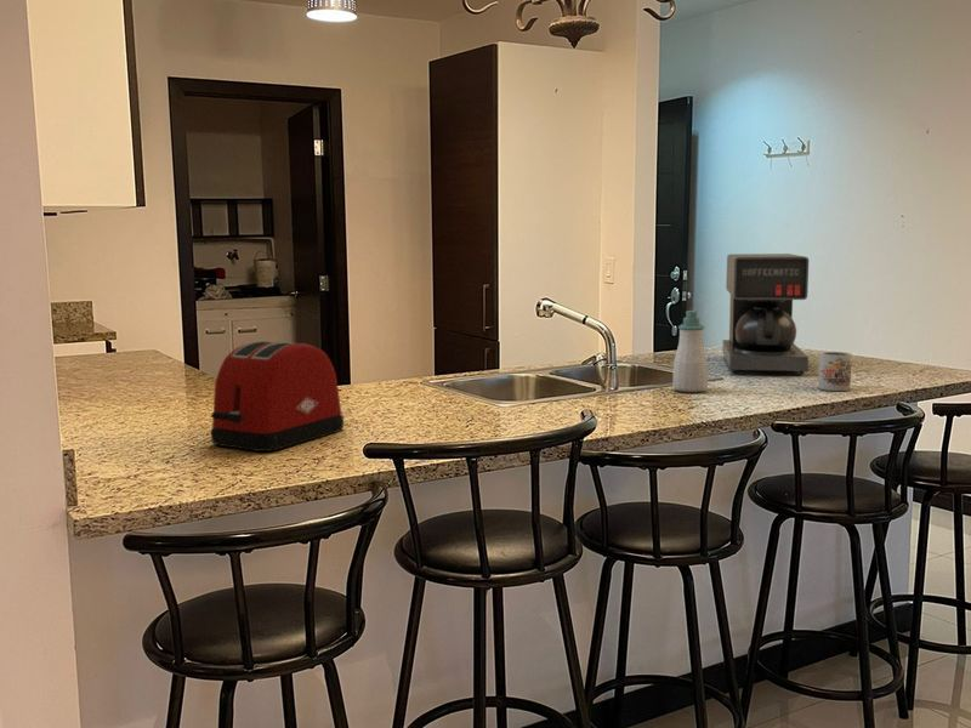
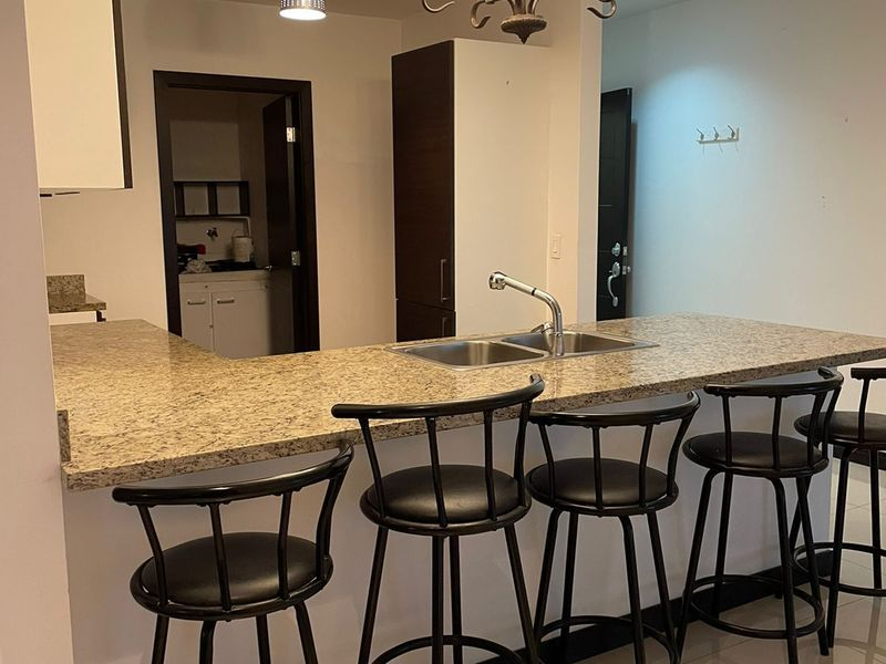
- soap bottle (691, 351)
- mug (831, 369)
- toaster (277, 389)
- coffee maker (762, 311)
